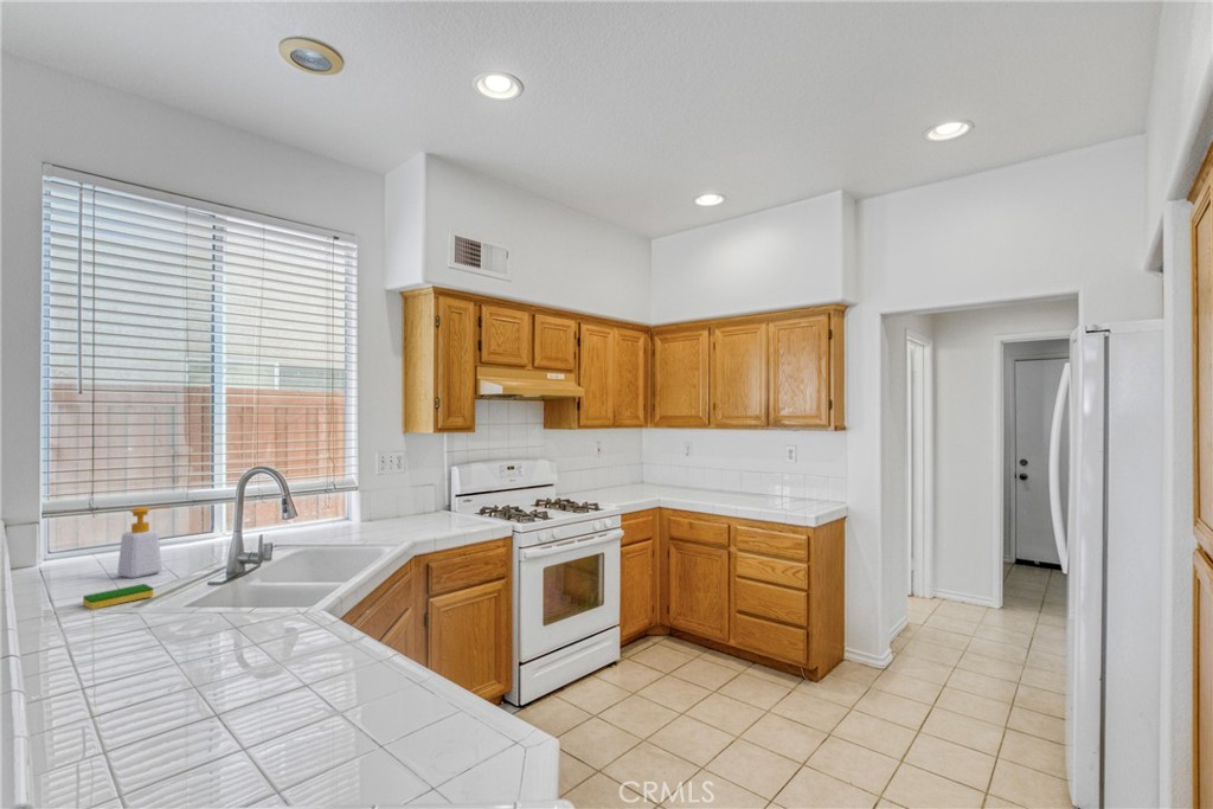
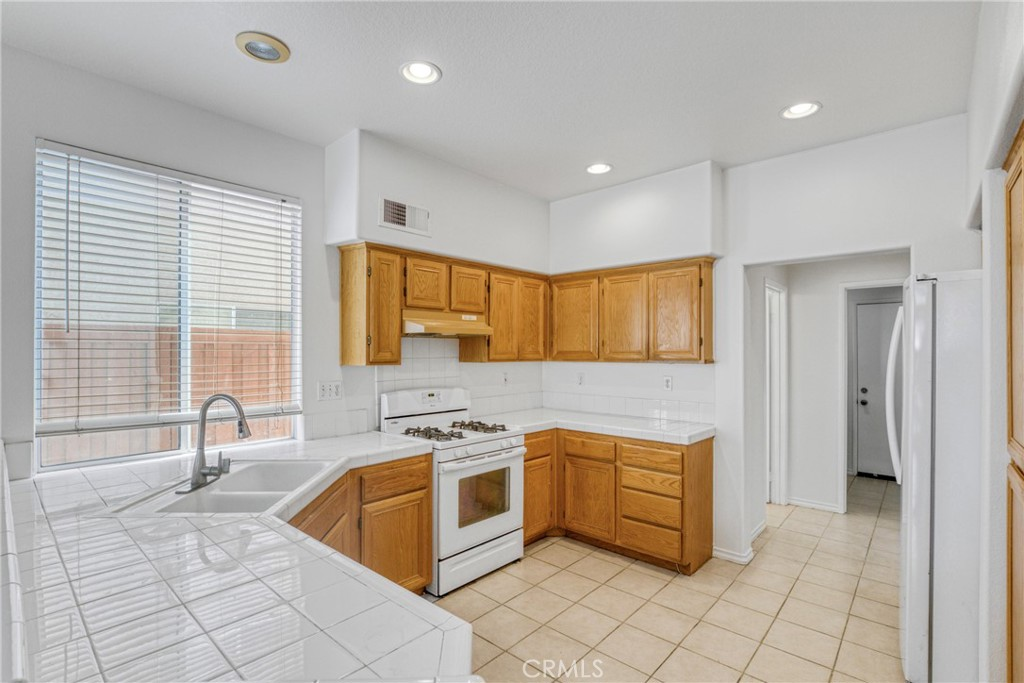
- dish sponge (118, 596)
- soap bottle (147, 539)
